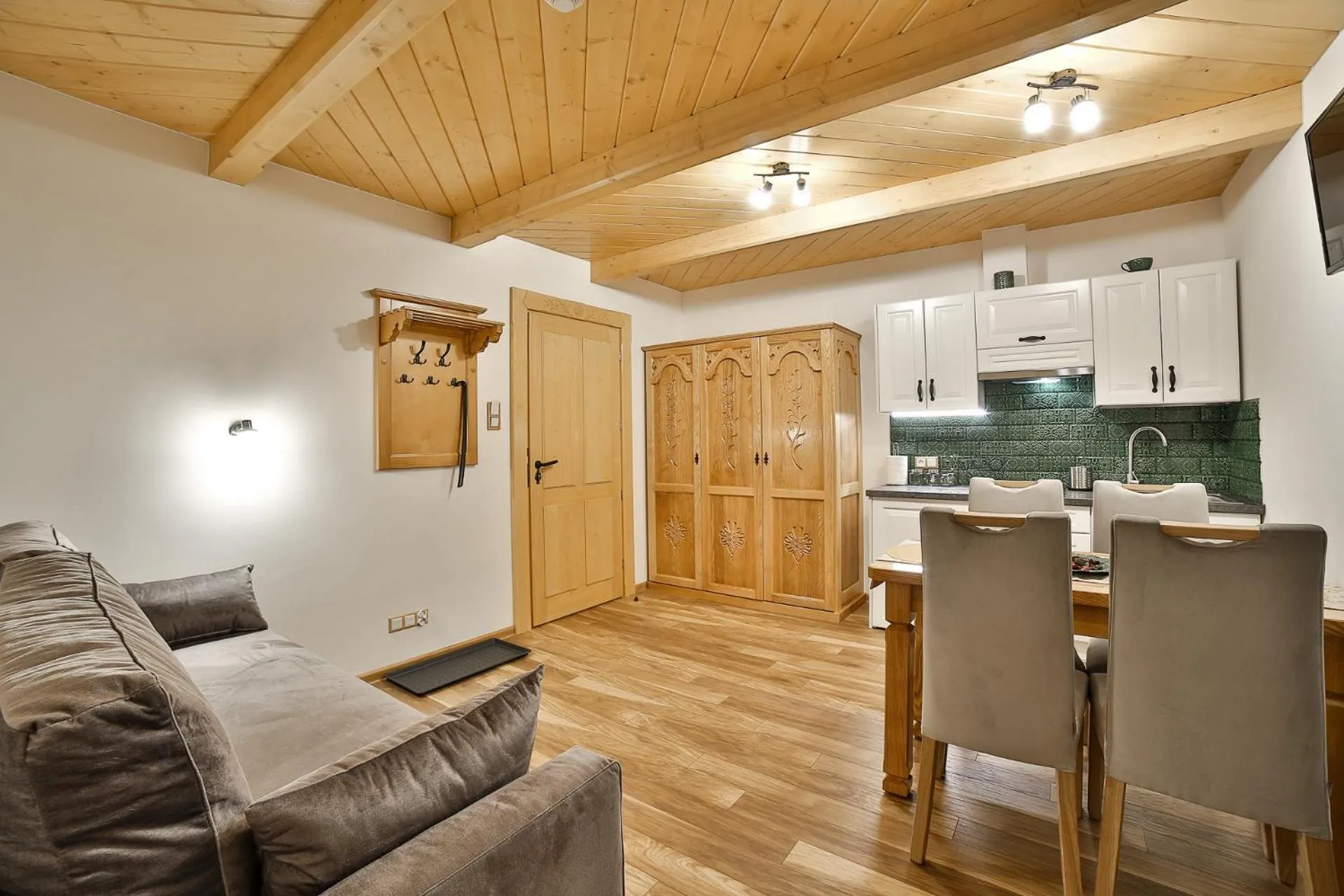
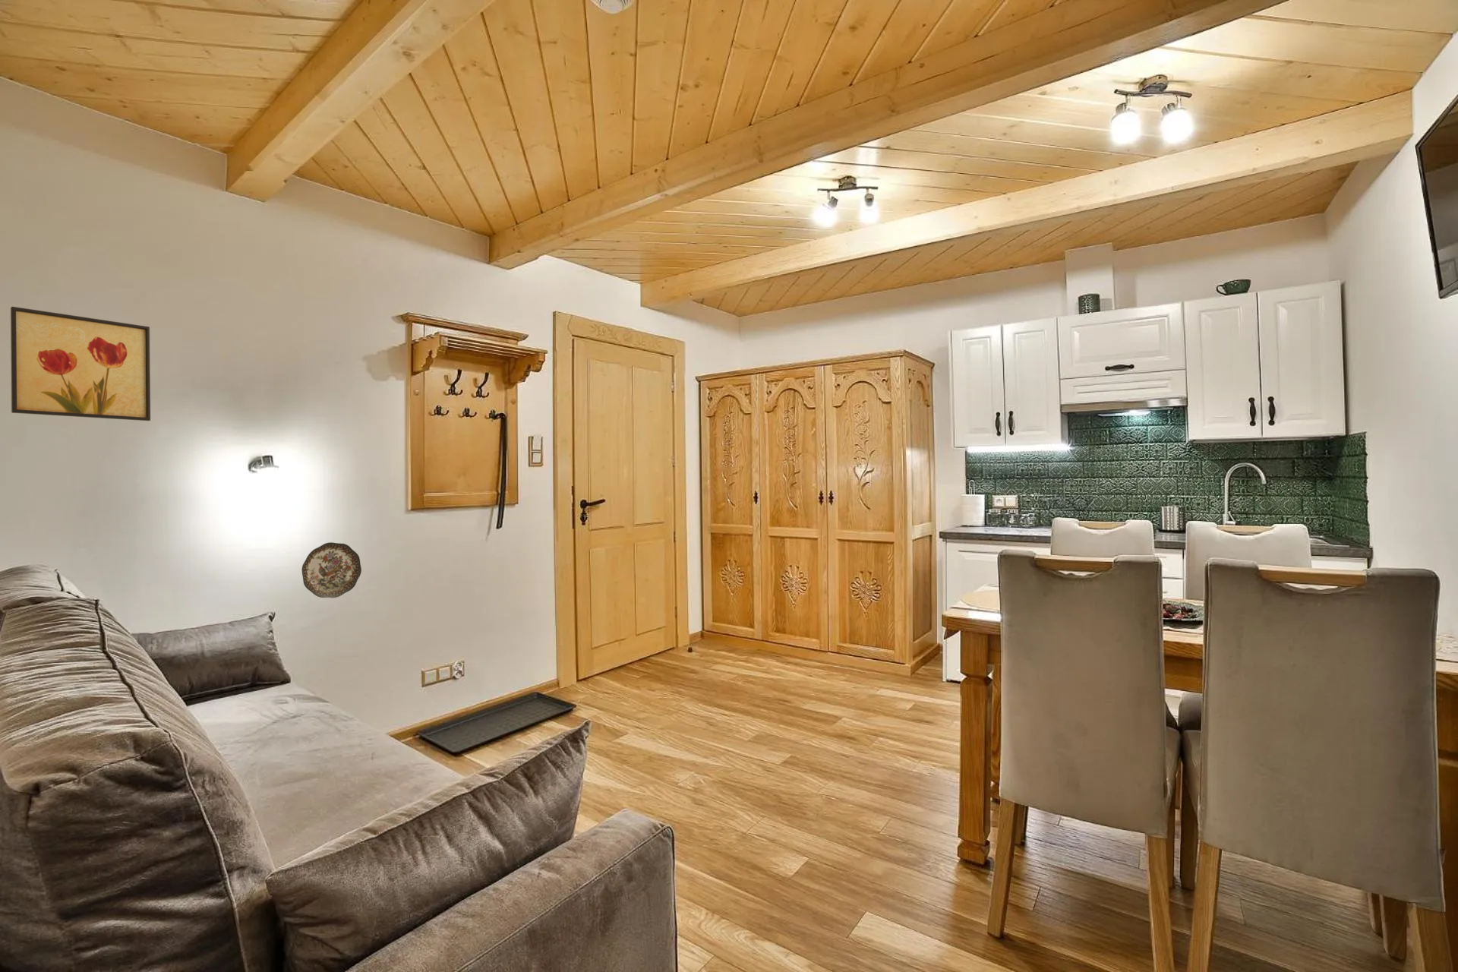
+ wall art (84, 368)
+ decorative plate (331, 570)
